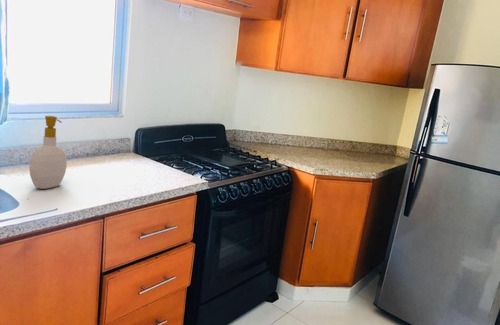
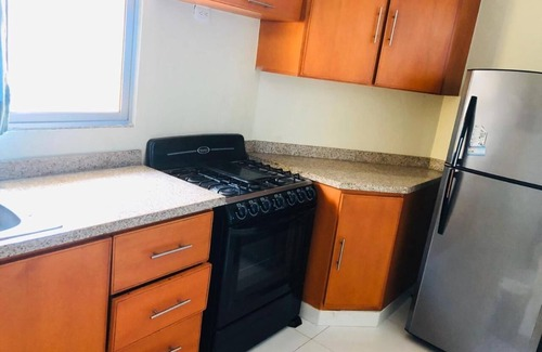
- soap bottle (50, 152)
